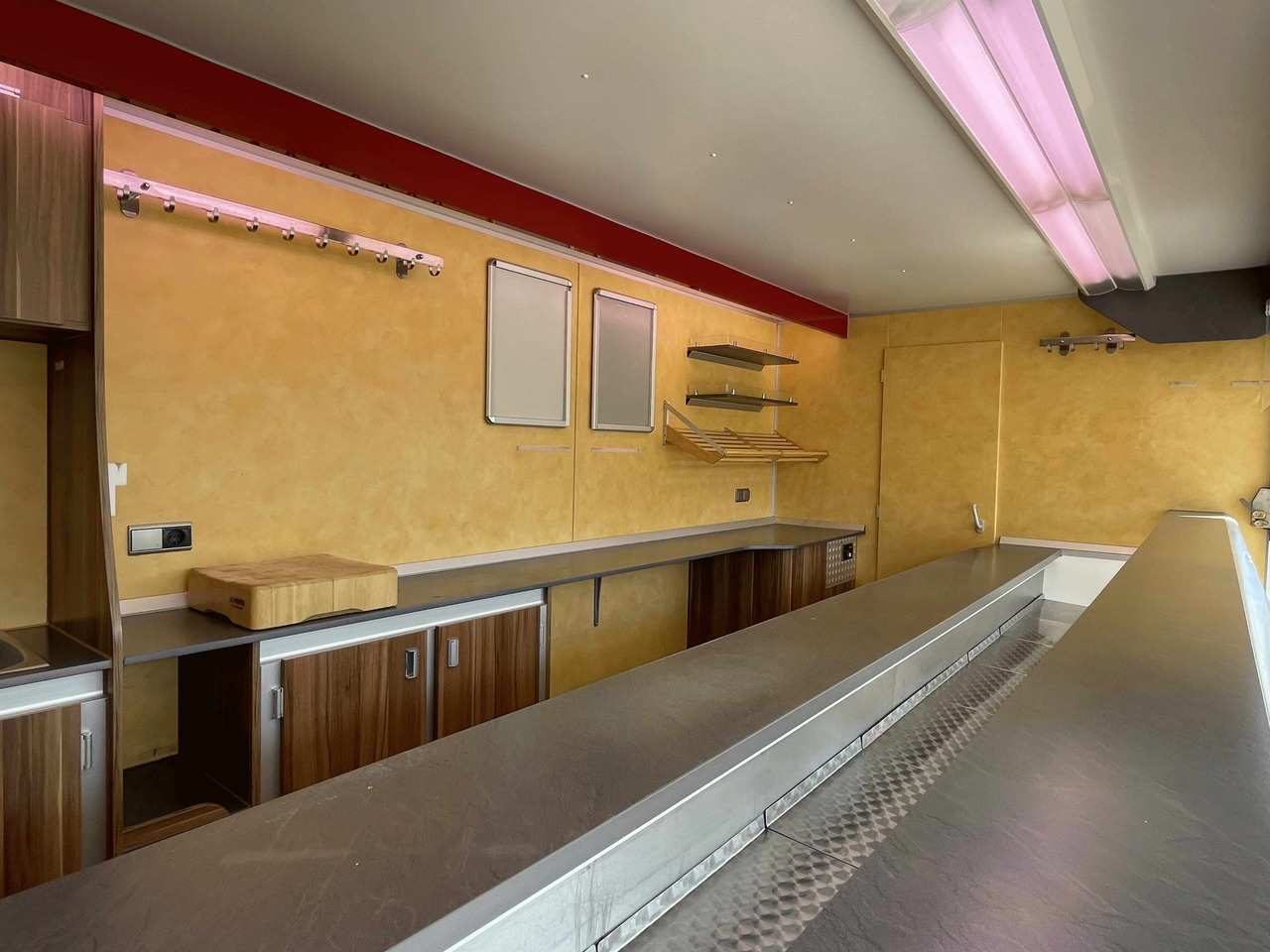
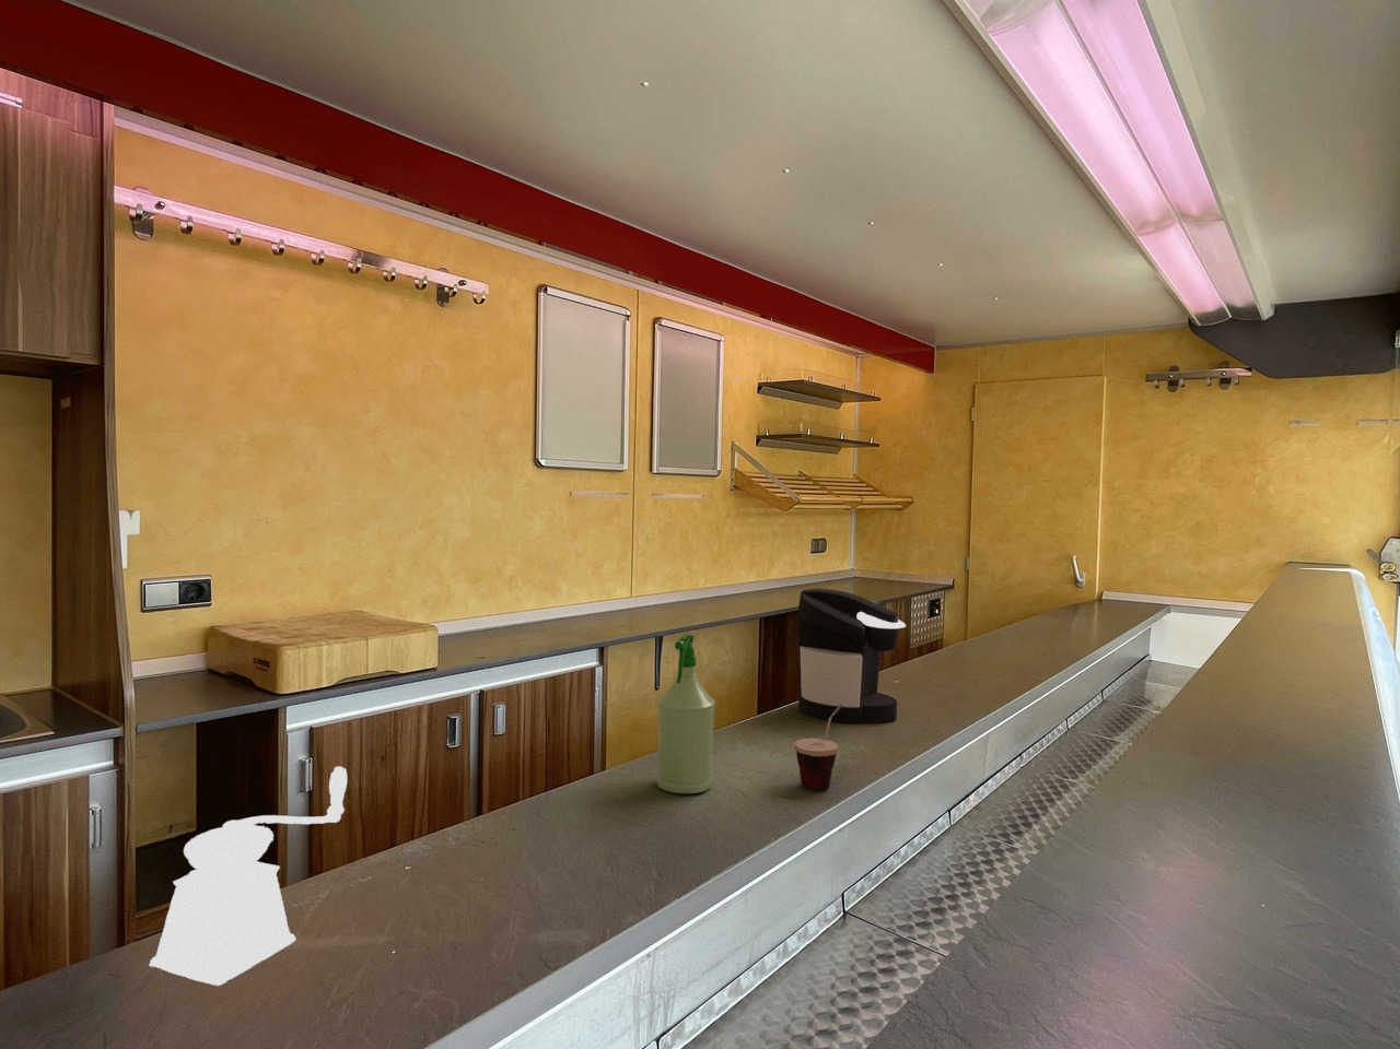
+ coffee grinder (248, 865)
+ coffee maker (851, 651)
+ spray bottle (686, 710)
+ cup (823, 746)
